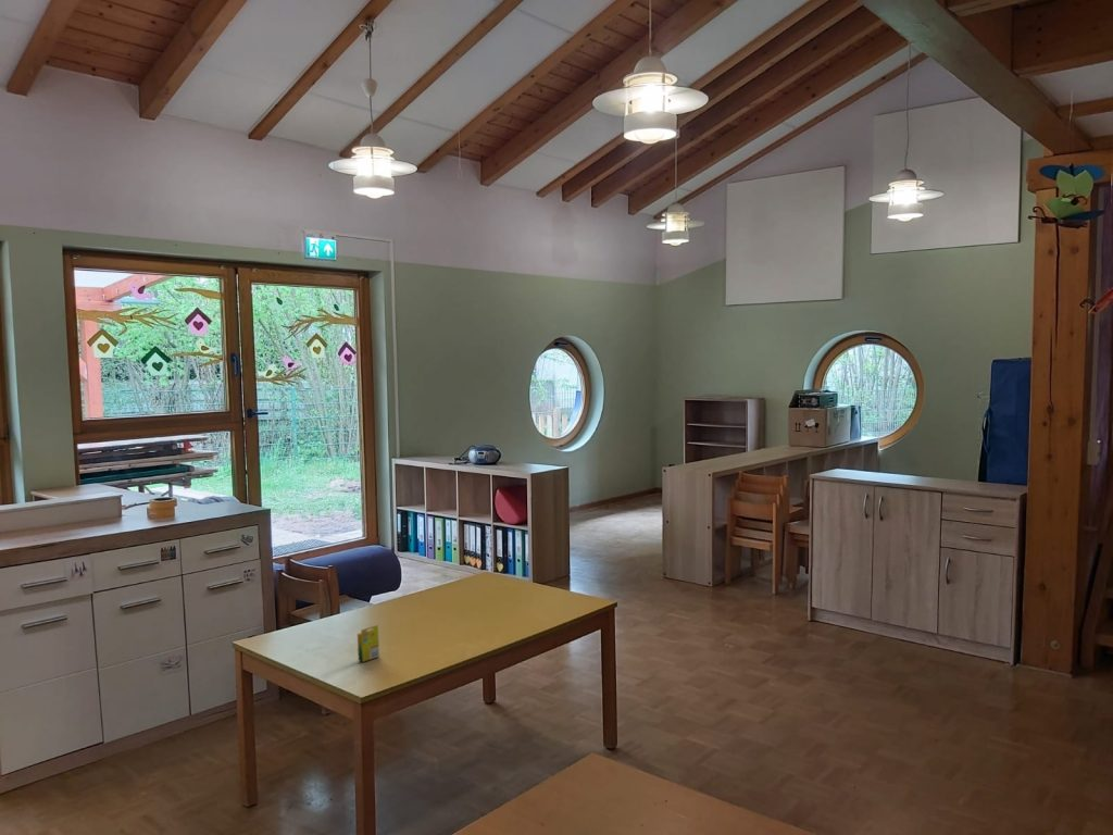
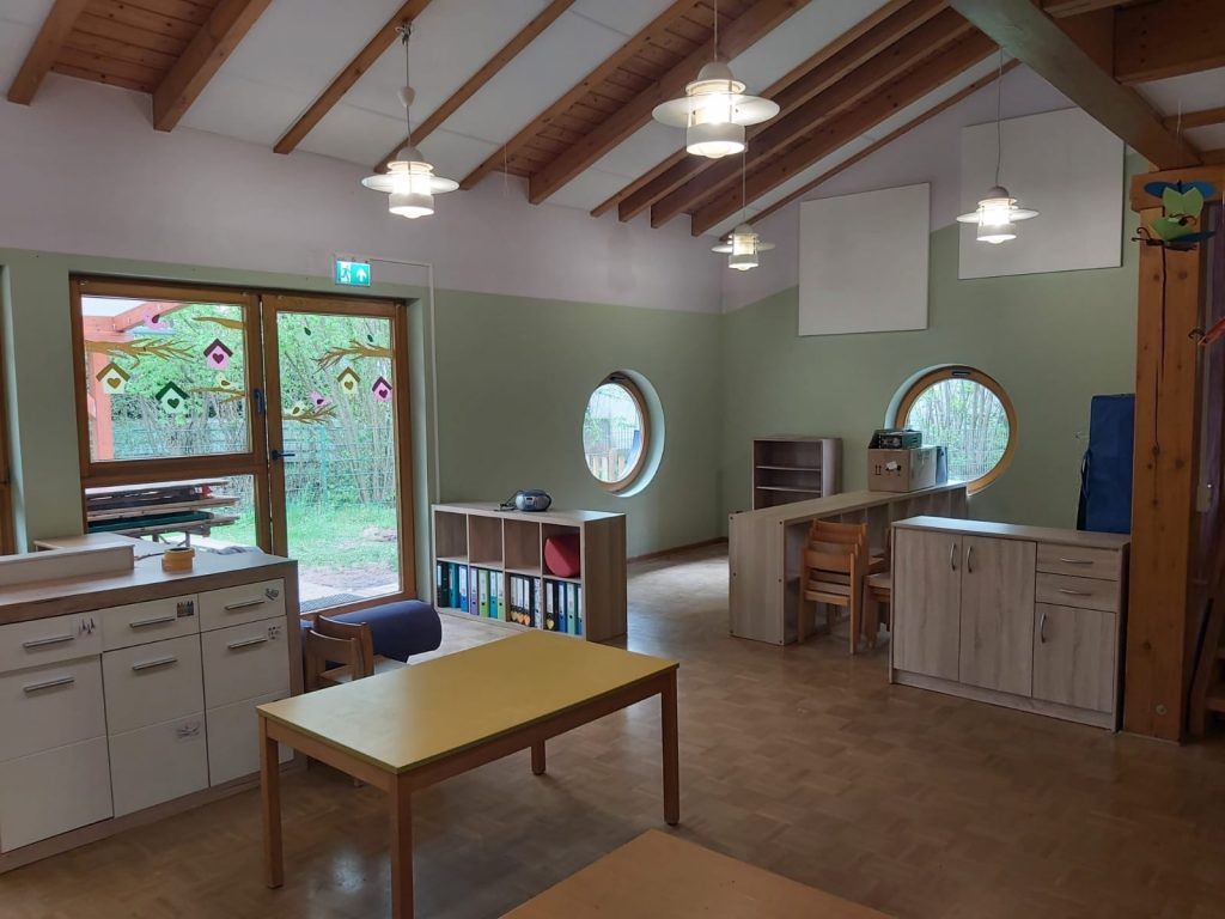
- crayon box (368, 643)
